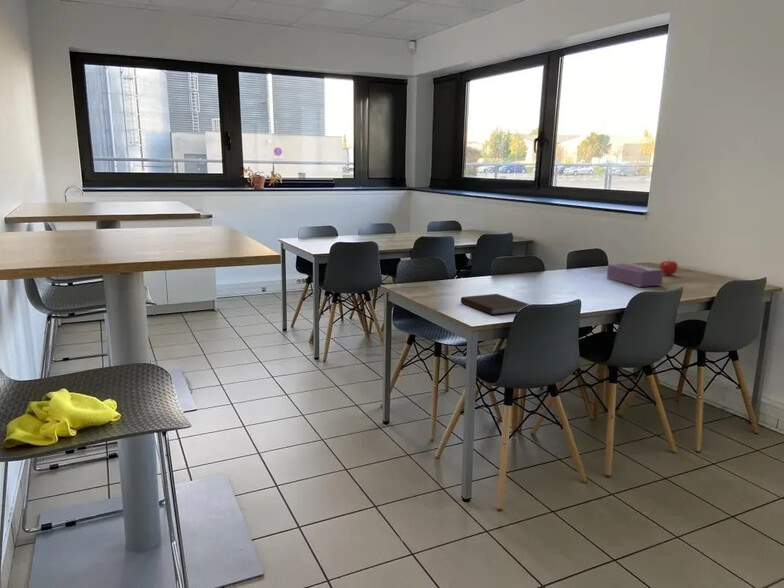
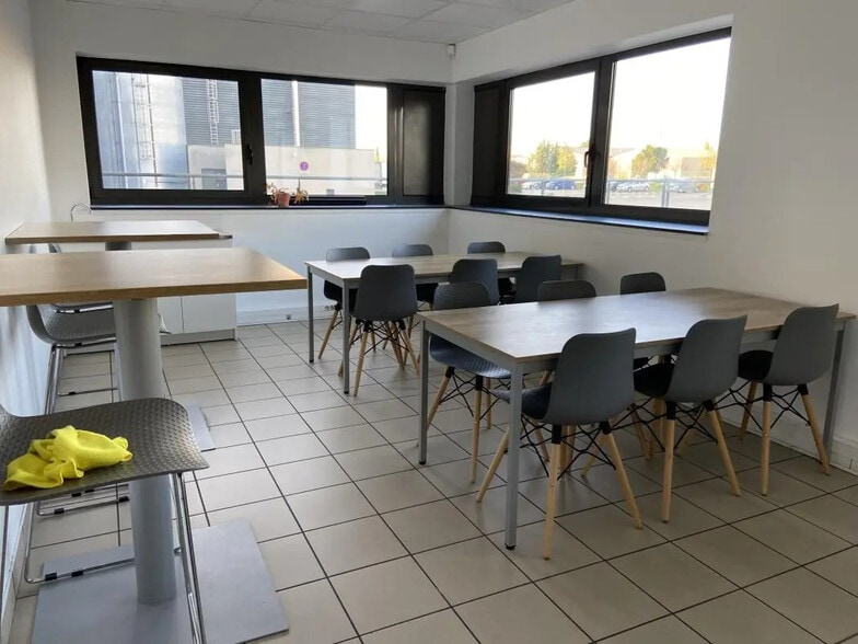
- tissue box (634, 274)
- notebook (494, 303)
- fruit (668, 266)
